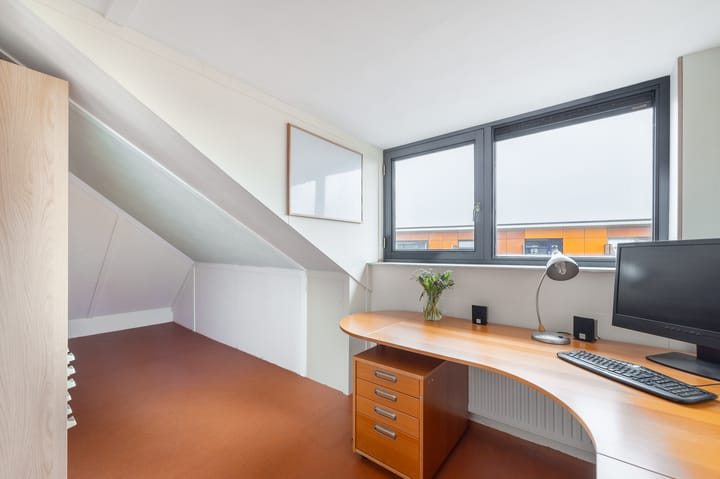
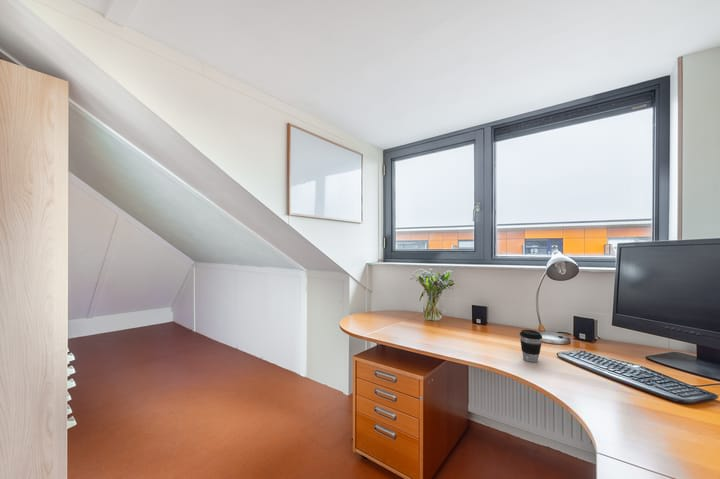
+ coffee cup (530, 345)
